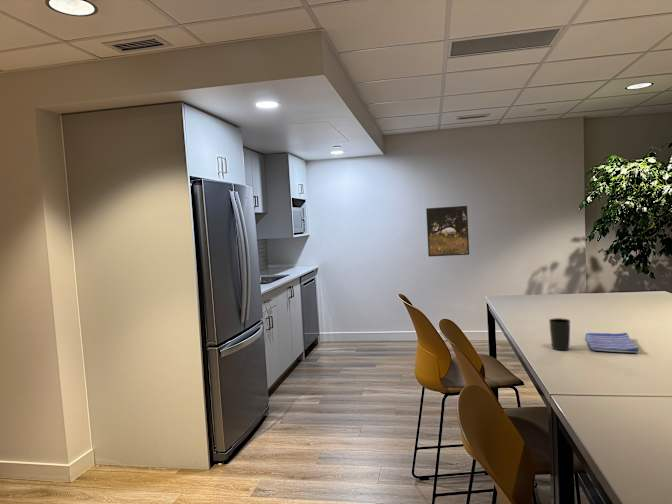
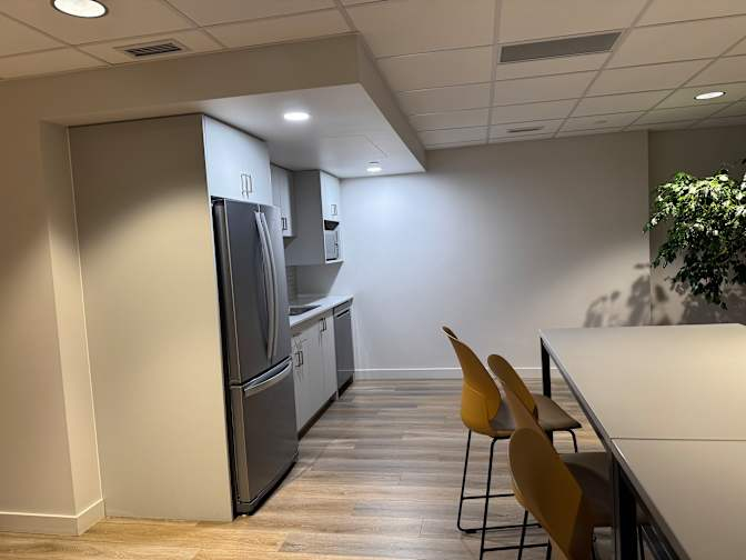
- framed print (447, 231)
- dish towel (610, 341)
- cup (560, 334)
